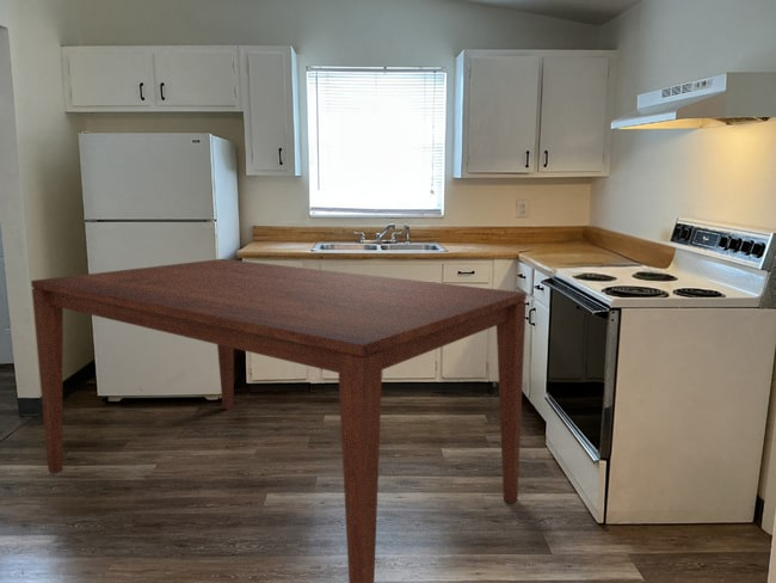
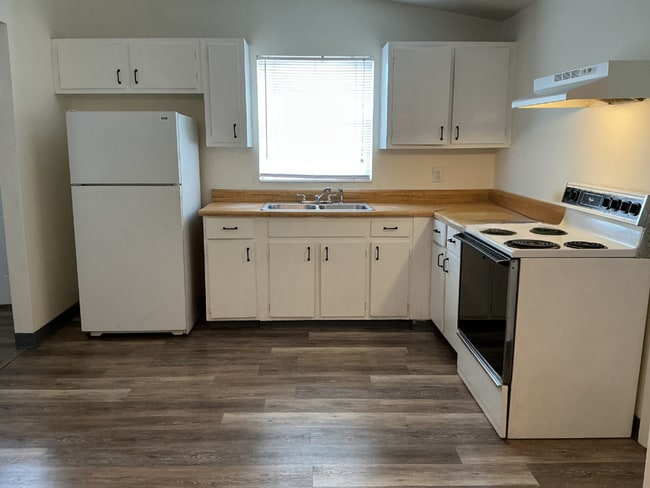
- dining table (279, 358)
